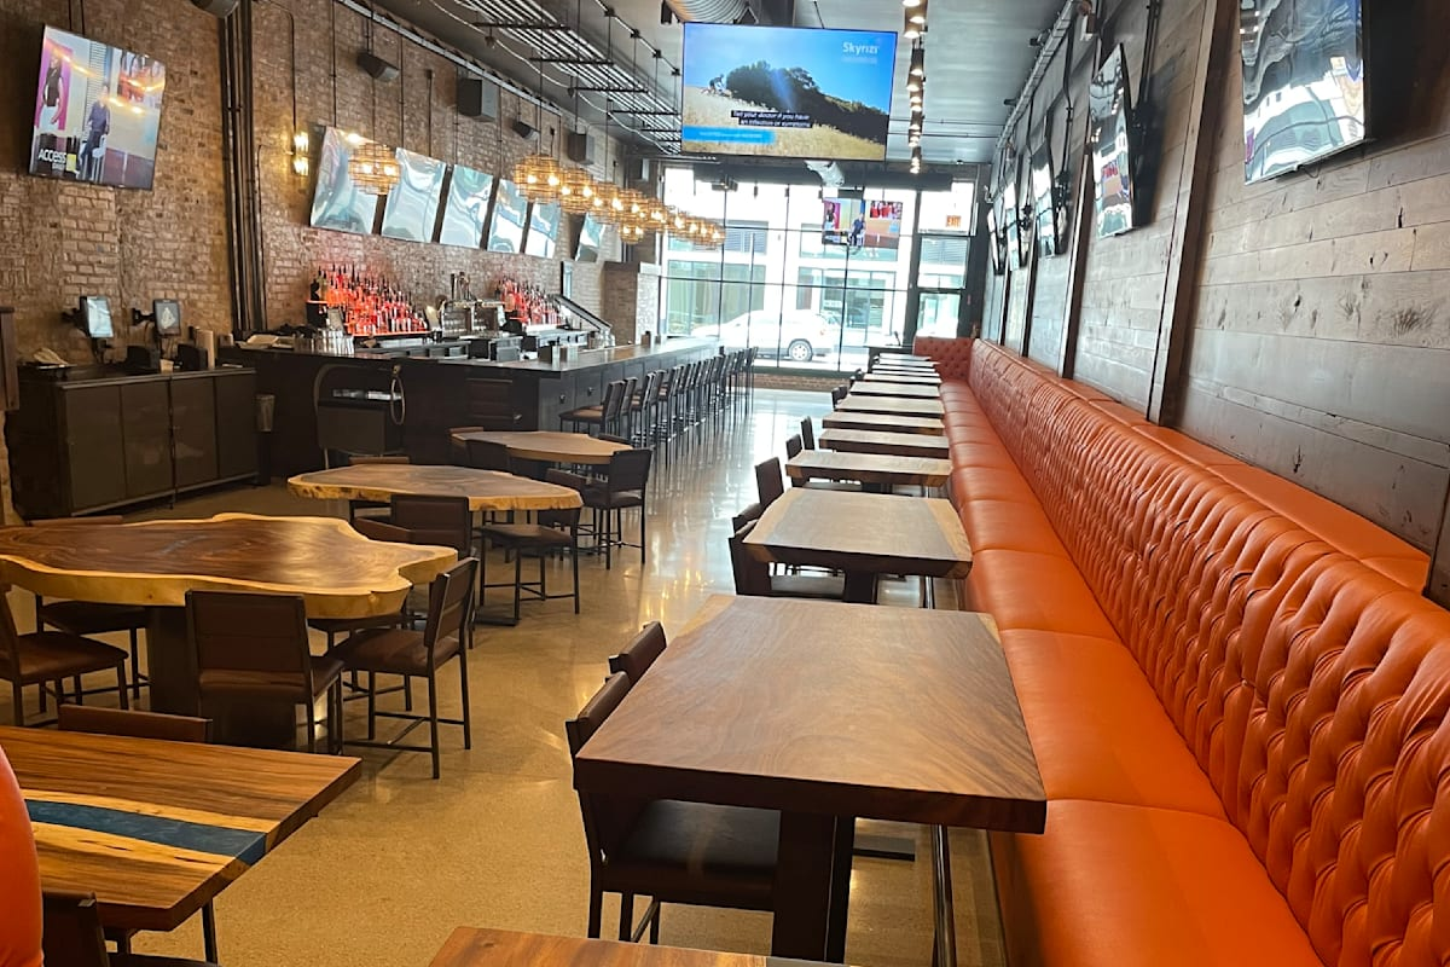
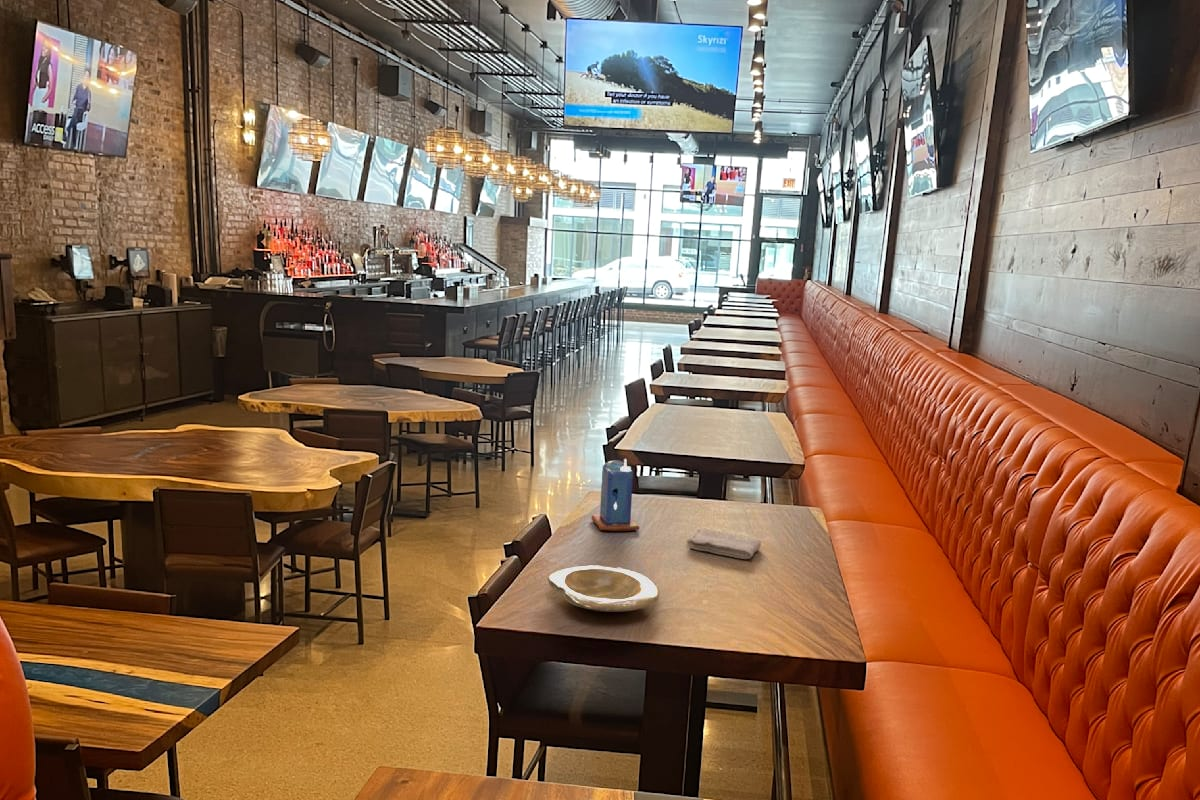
+ washcloth (724, 542)
+ plate (605, 591)
+ candle (617, 491)
